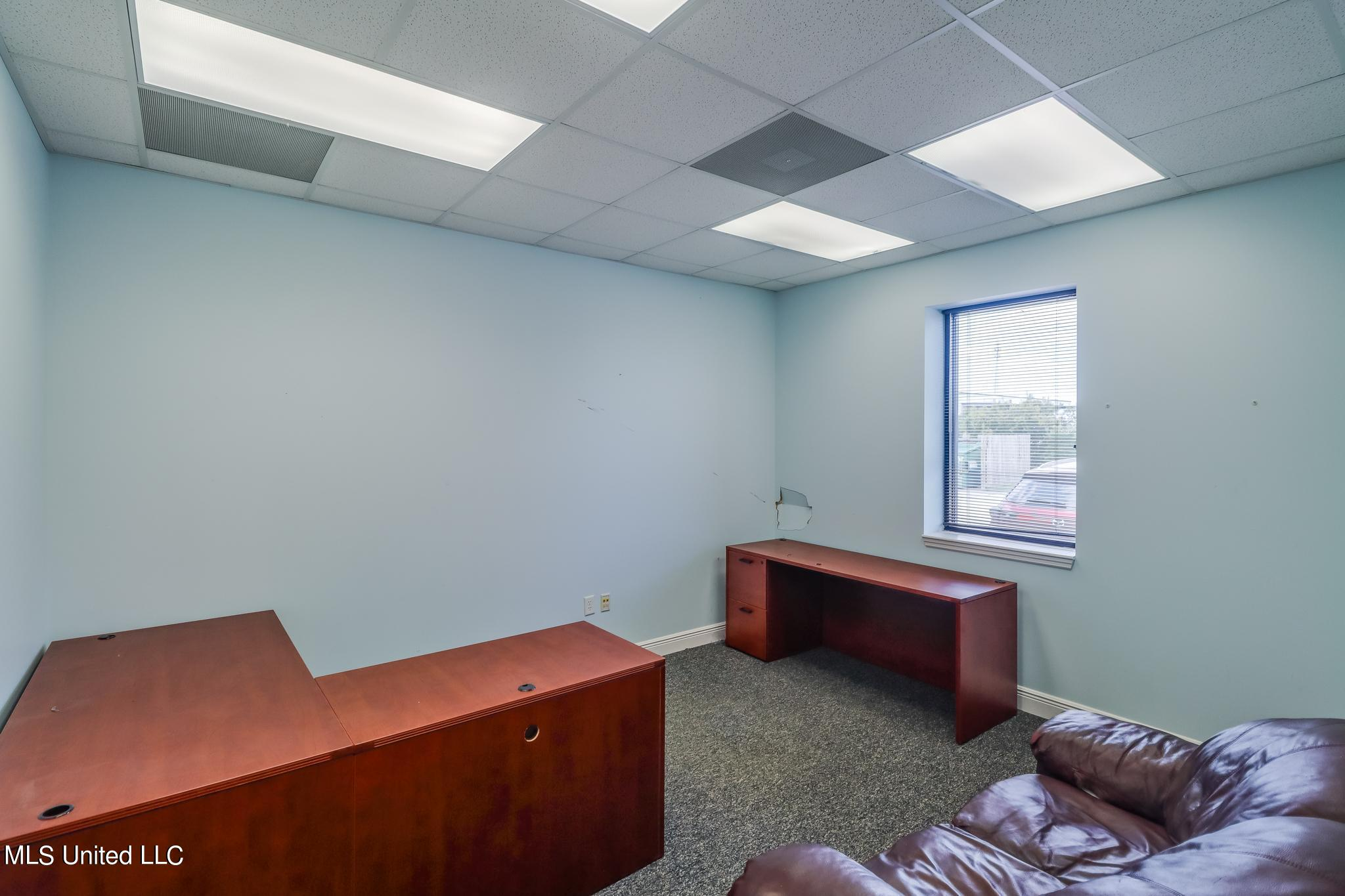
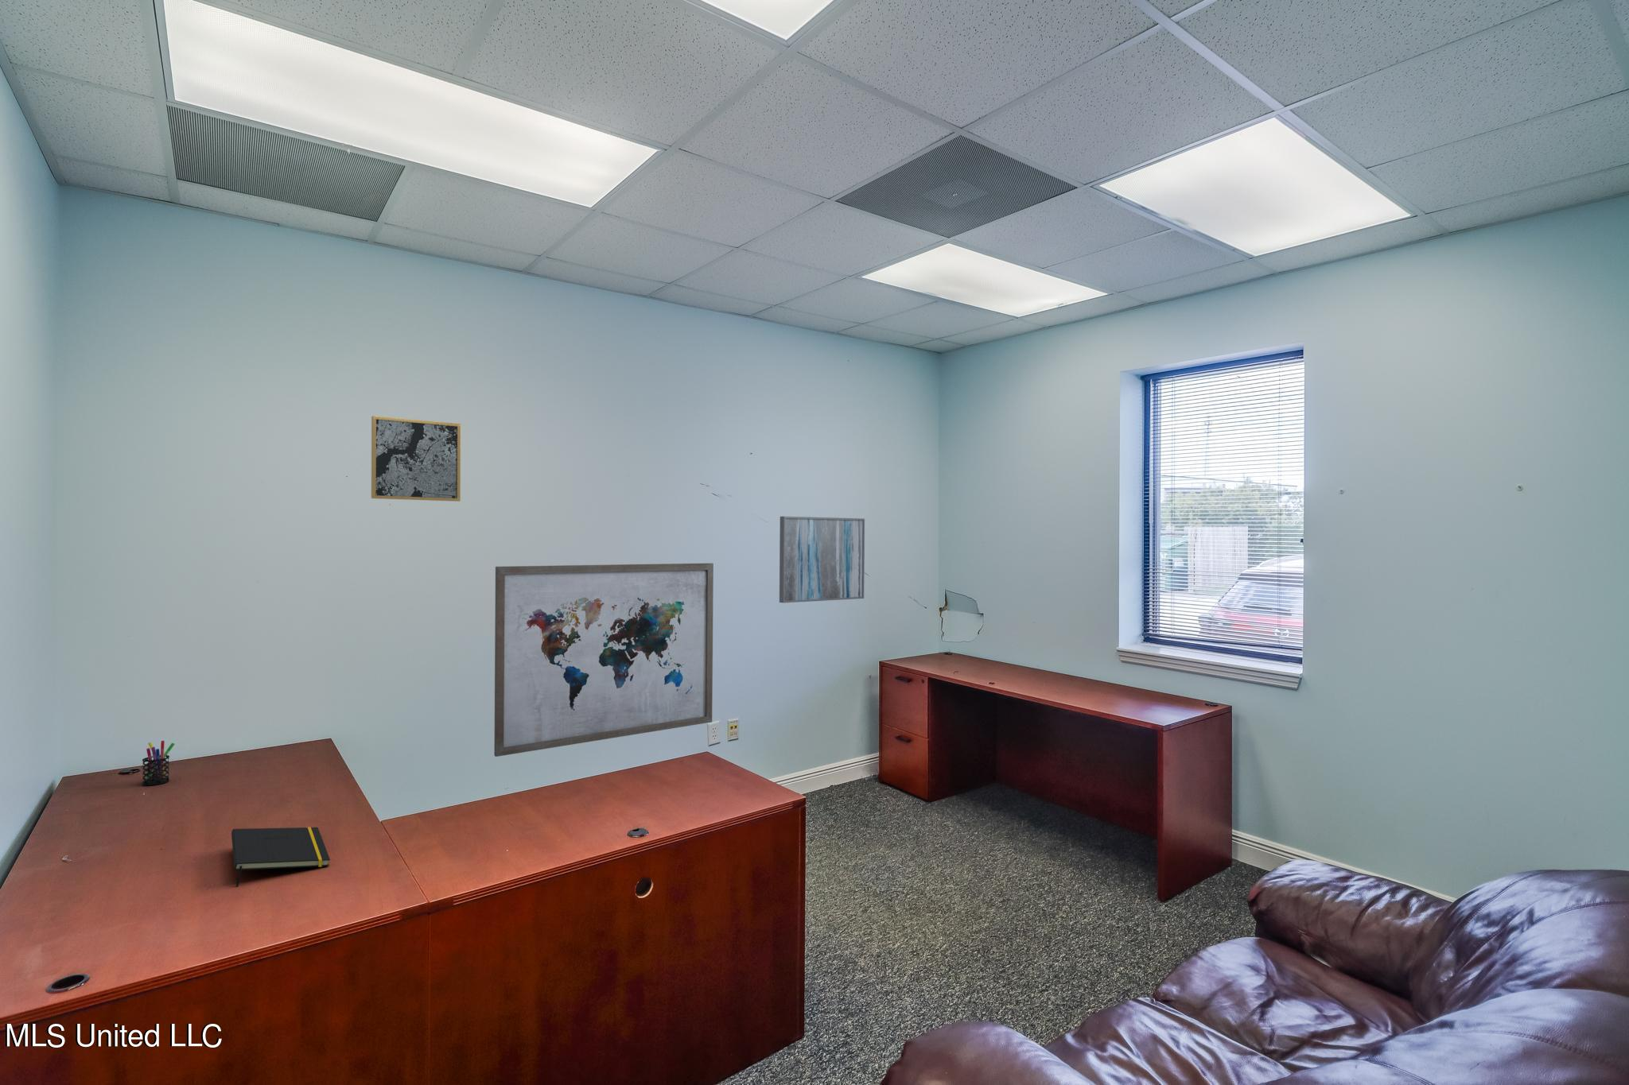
+ pen holder (159, 760)
+ wall art (824, 558)
+ wall art (417, 459)
+ wall art (613, 651)
+ notepad (280, 846)
